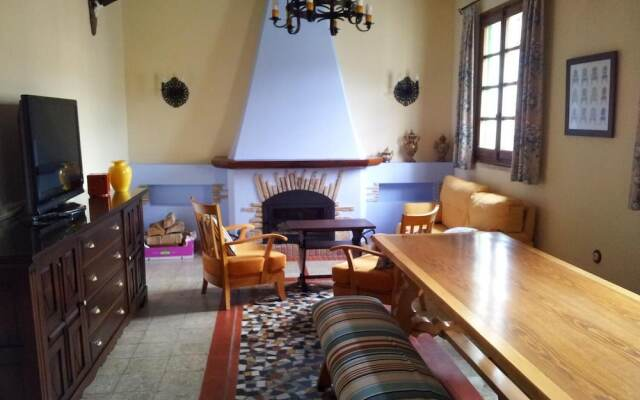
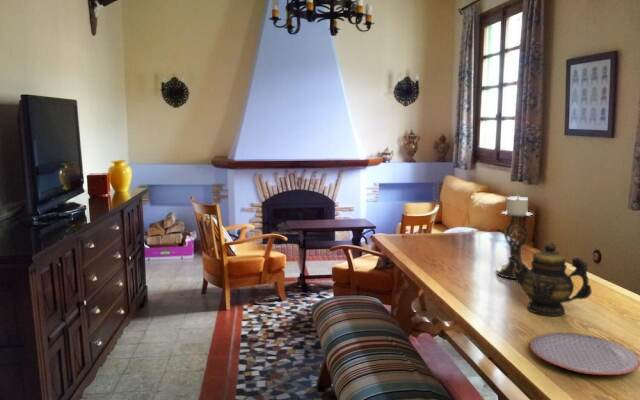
+ plate (582, 354)
+ candle holder (516, 234)
+ teapot (549, 276)
